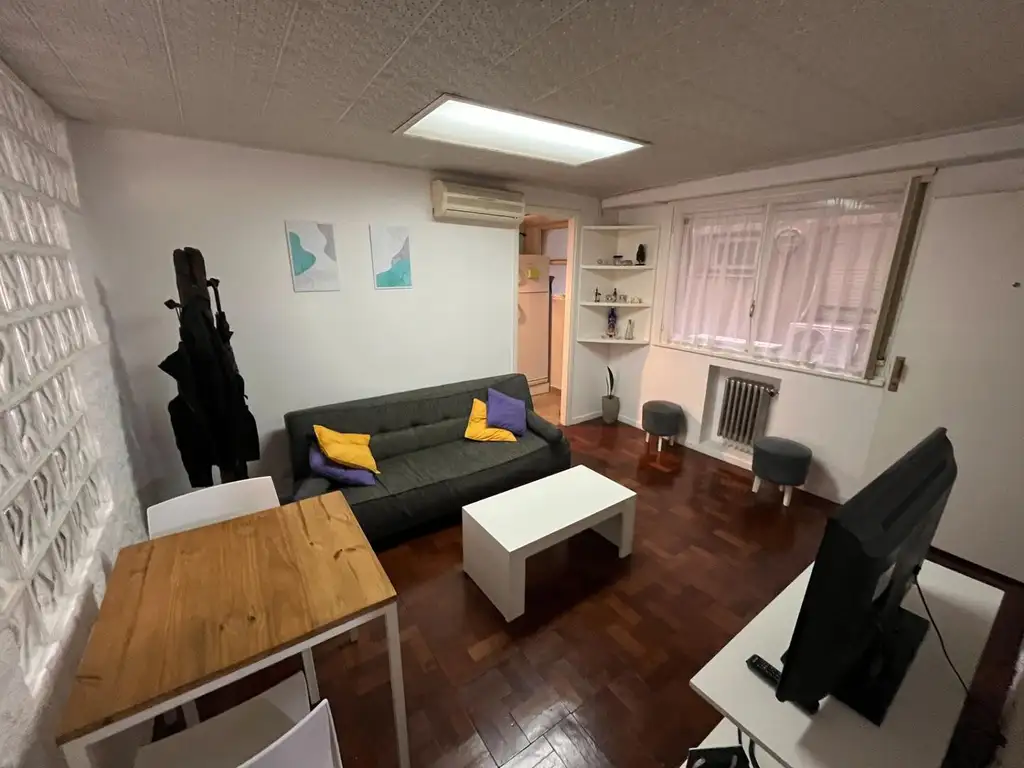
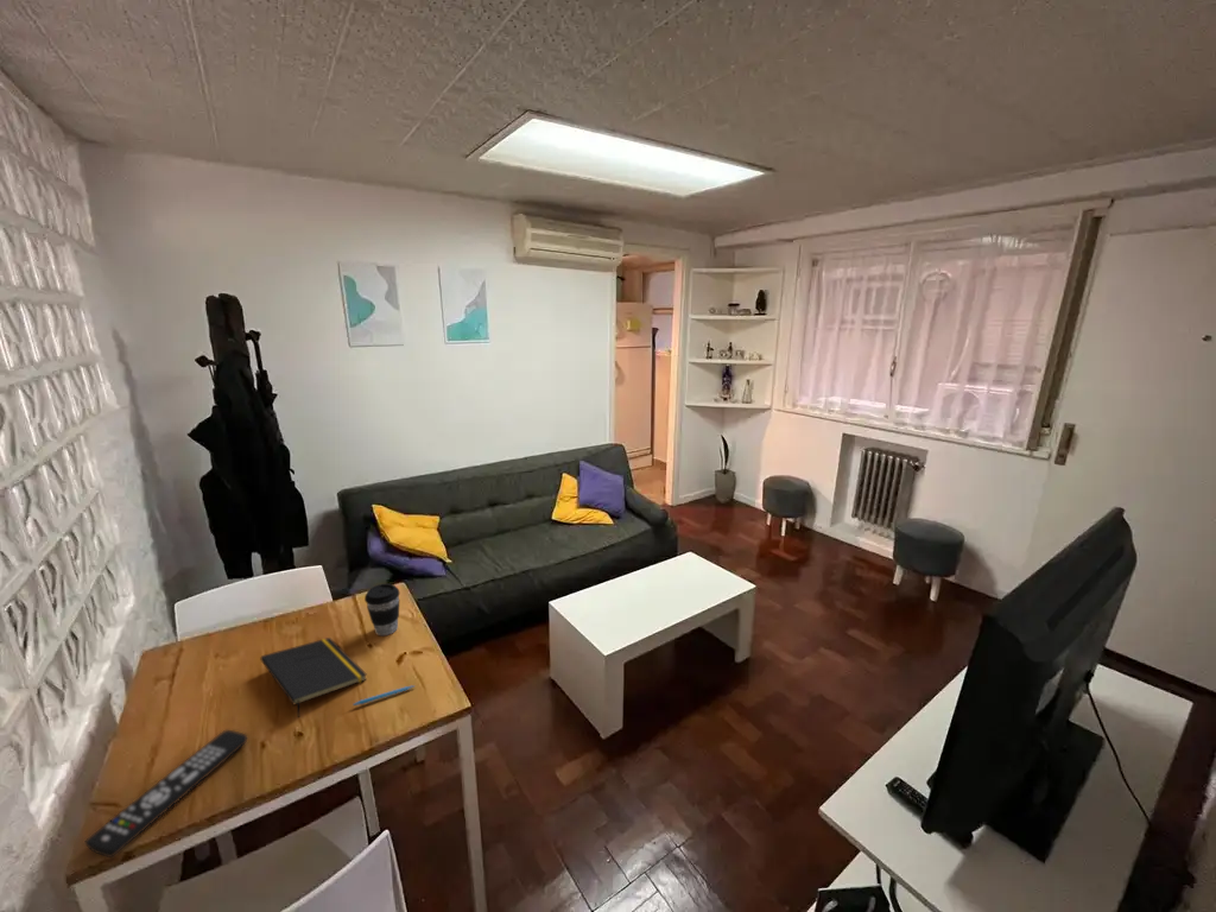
+ notepad (314, 667)
+ pen (385, 695)
+ remote control (176, 786)
+ coffee cup (384, 609)
